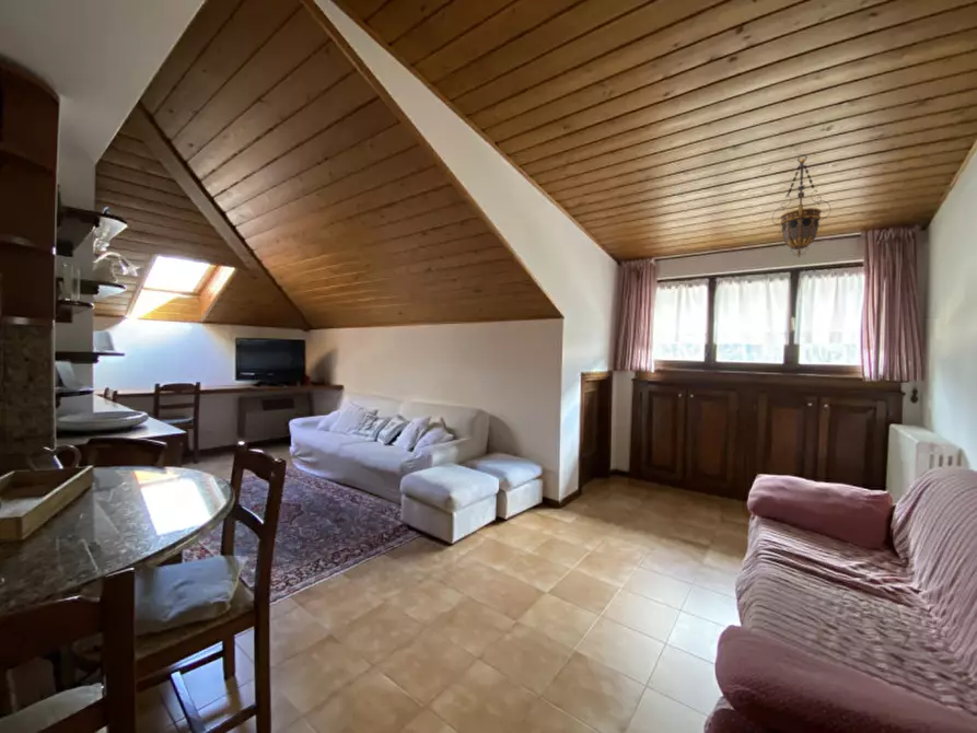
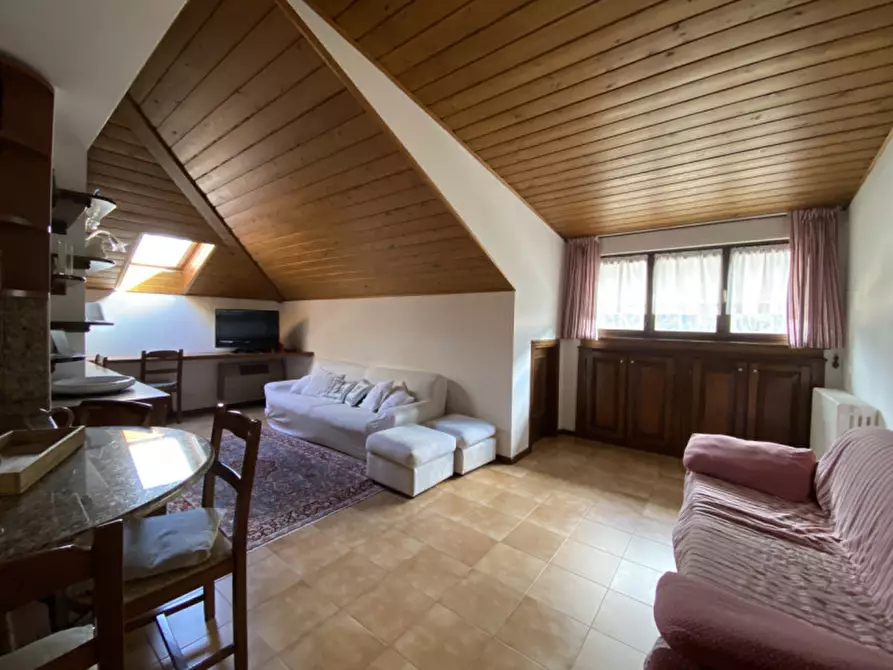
- hanging lantern (800, 206)
